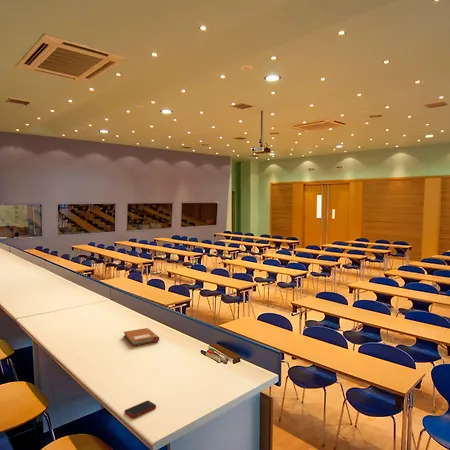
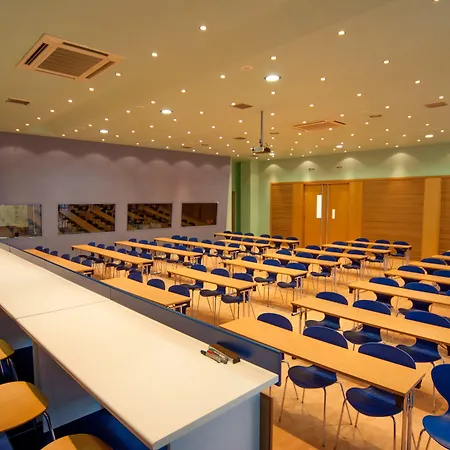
- cell phone (140, 408)
- notebook (141, 336)
